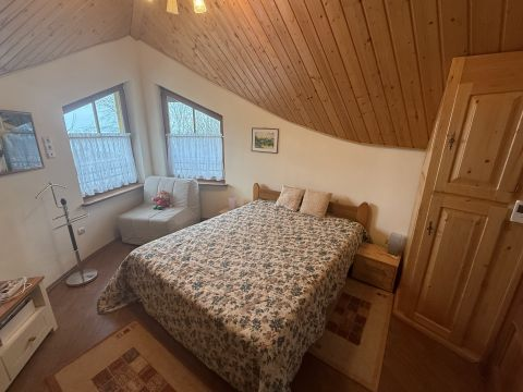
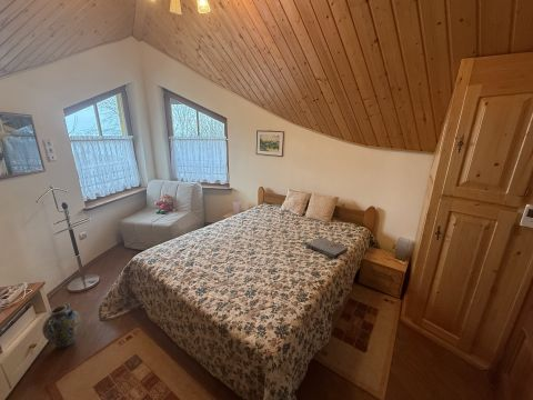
+ book (326, 247)
+ ceramic jug (62, 326)
